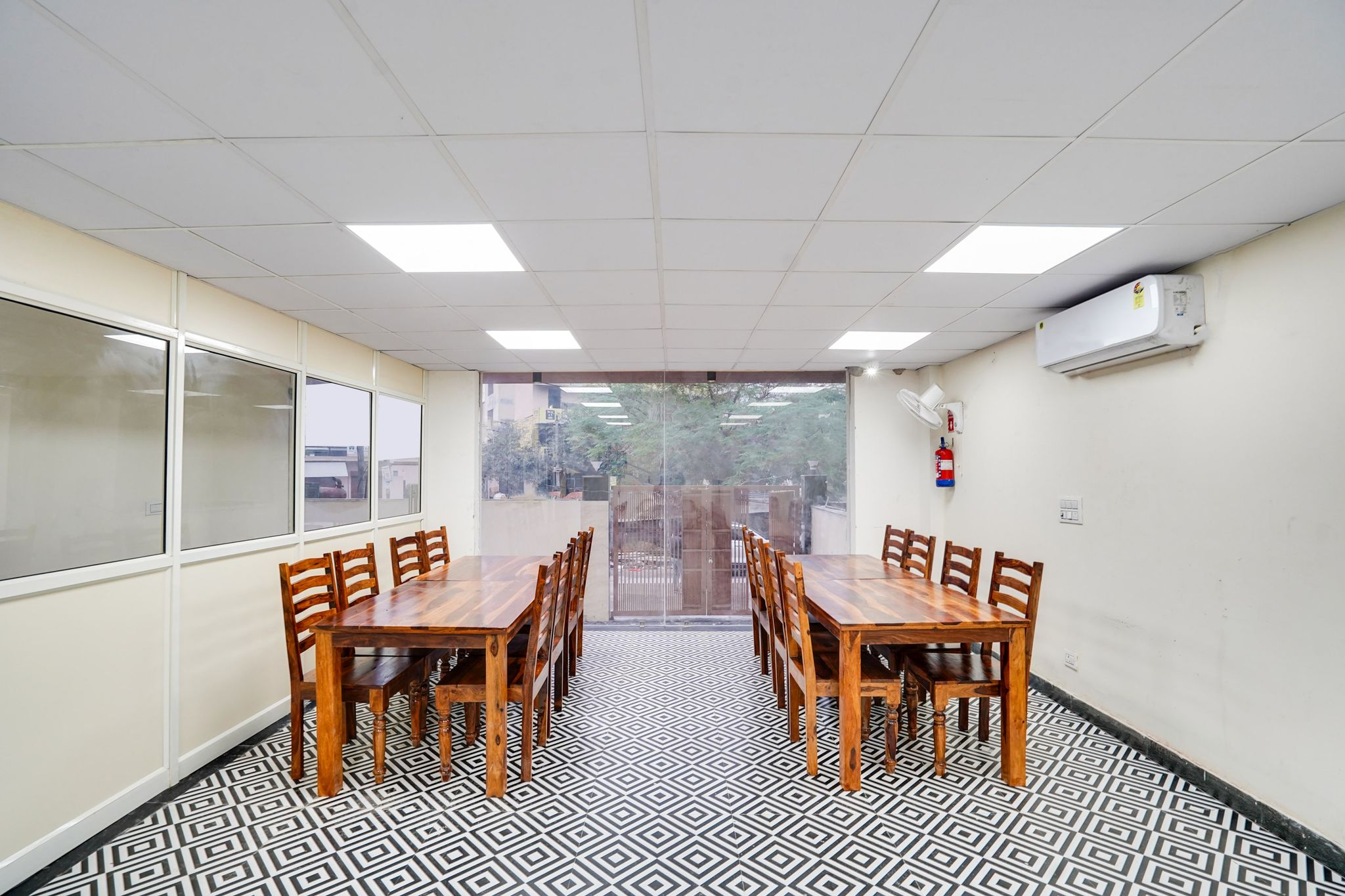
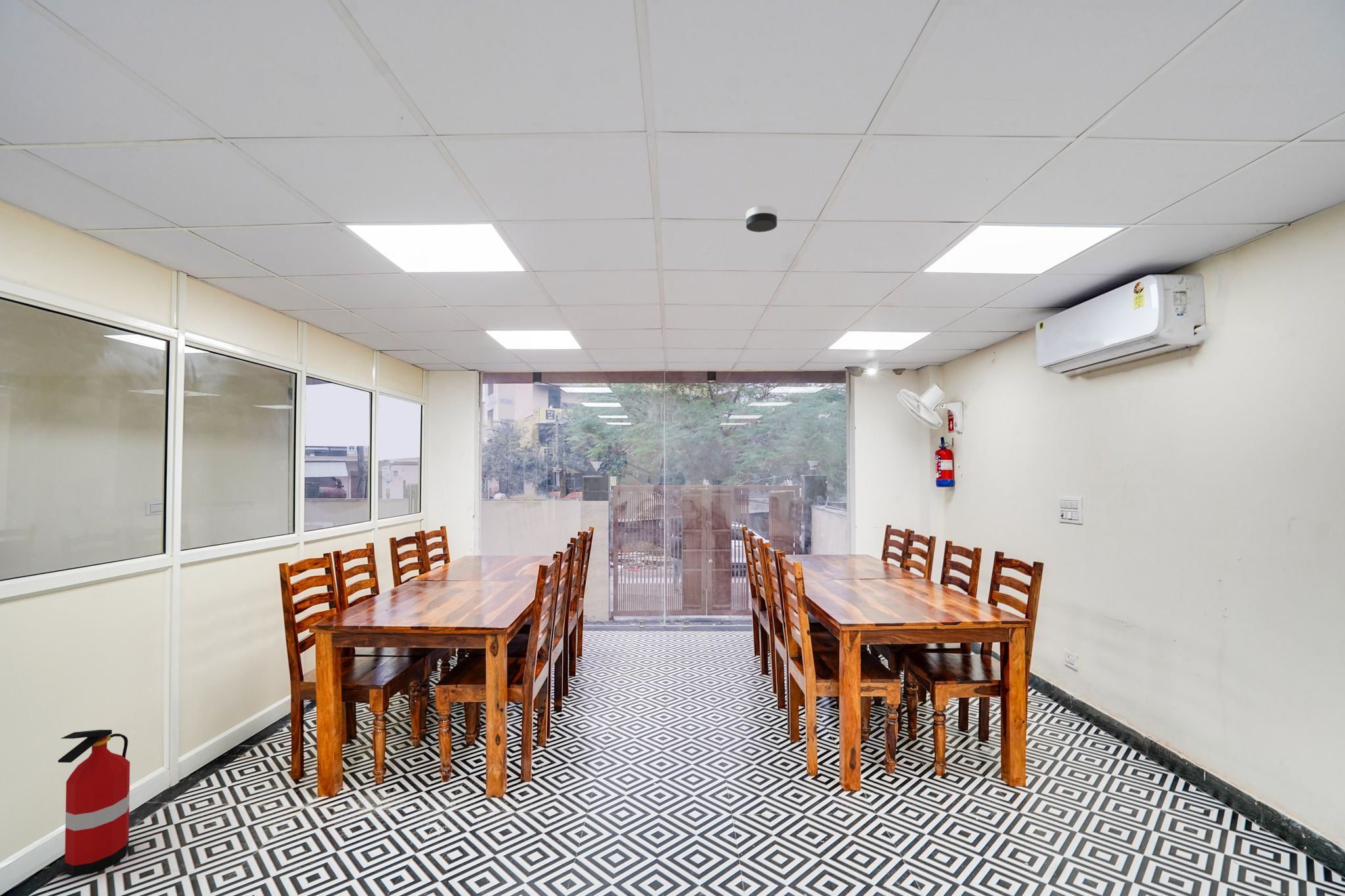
+ smoke detector (761, 219)
+ fire extinguisher (97, 792)
